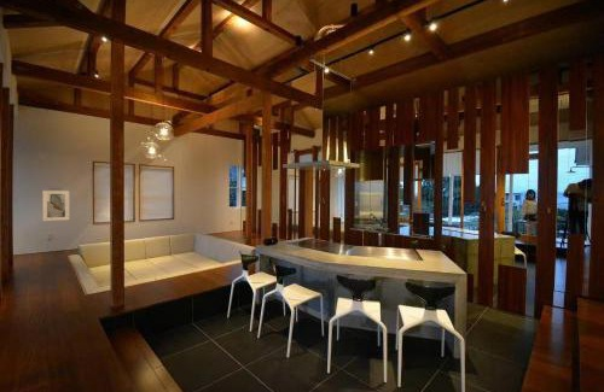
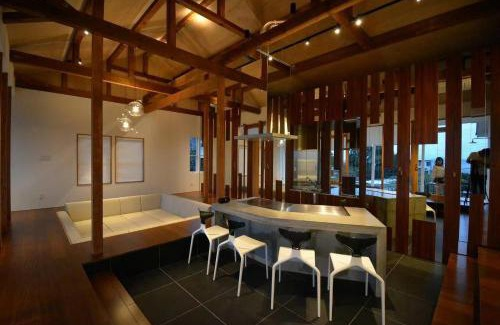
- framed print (56, 205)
